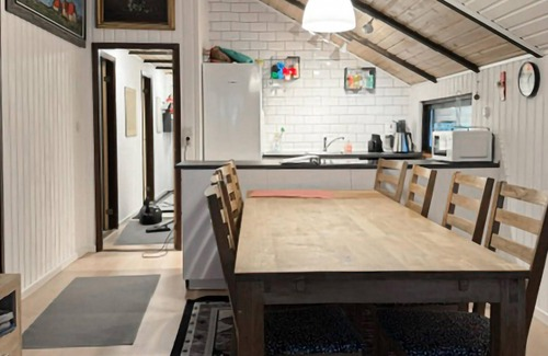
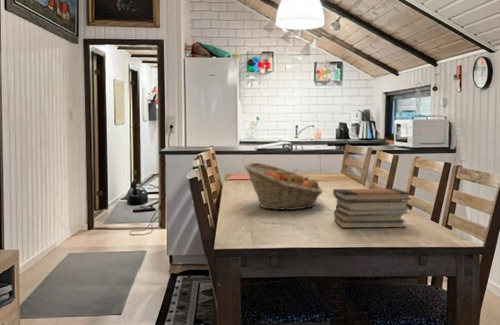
+ book stack (370, 207)
+ fruit basket (283, 184)
